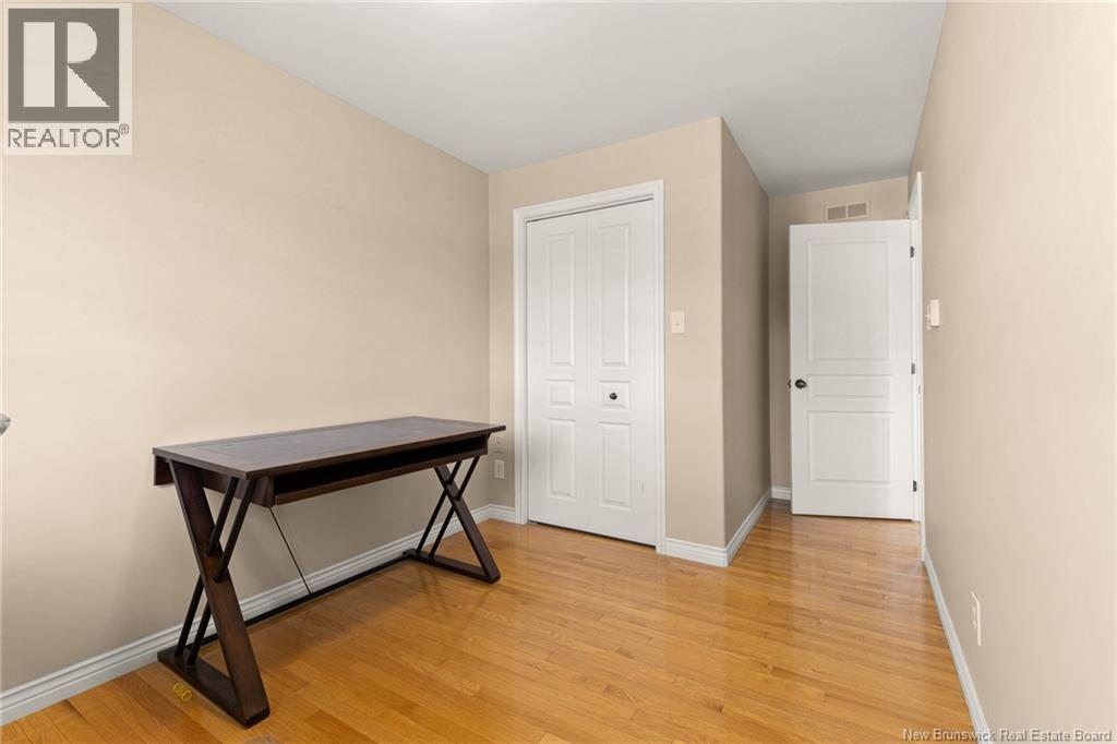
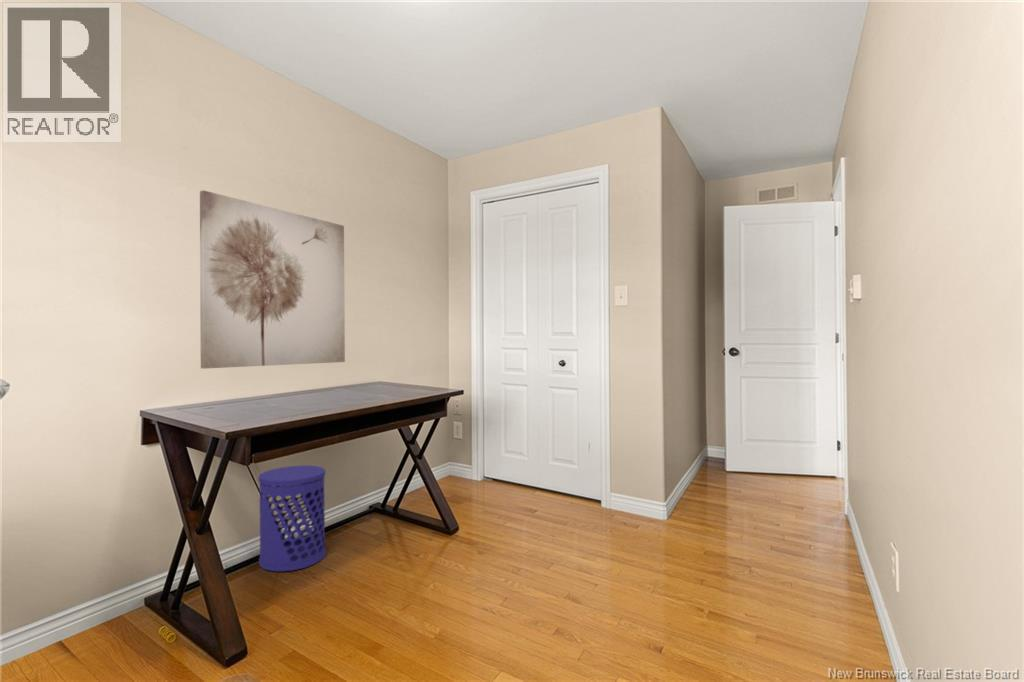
+ waste bin (292, 515)
+ wall art (281, 287)
